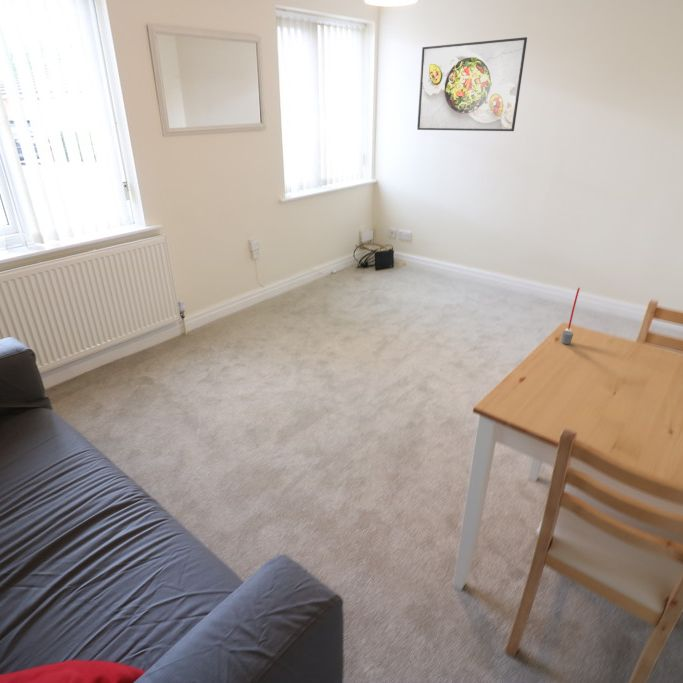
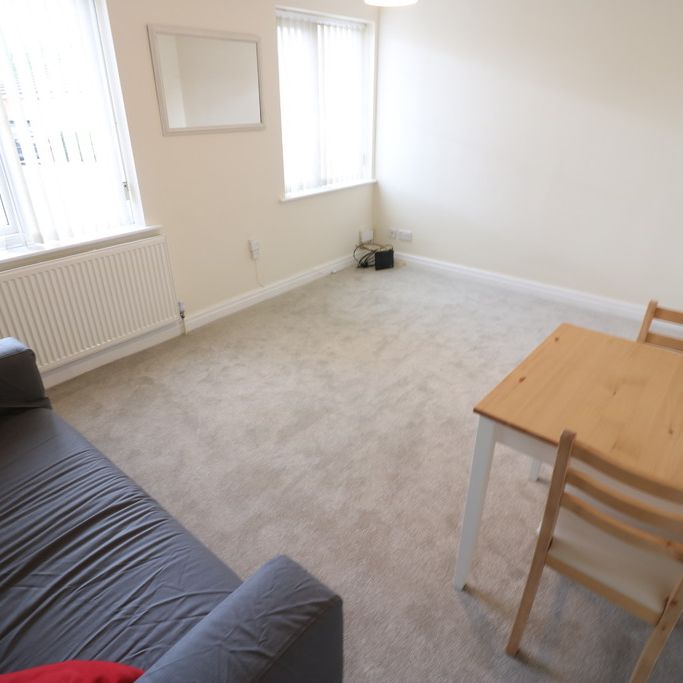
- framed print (466, 88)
- candle (571, 315)
